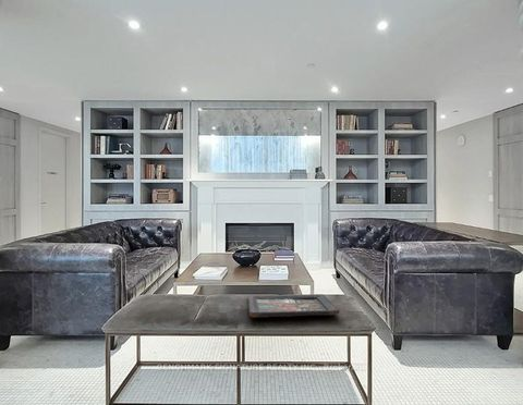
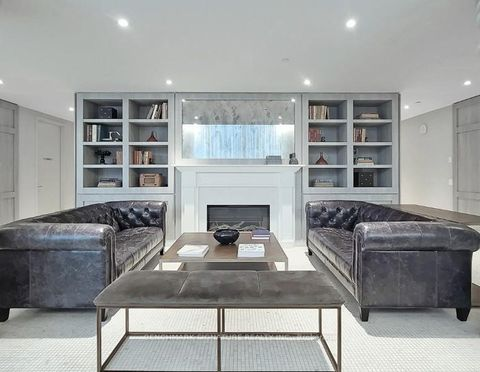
- decorative tray (290, 305)
